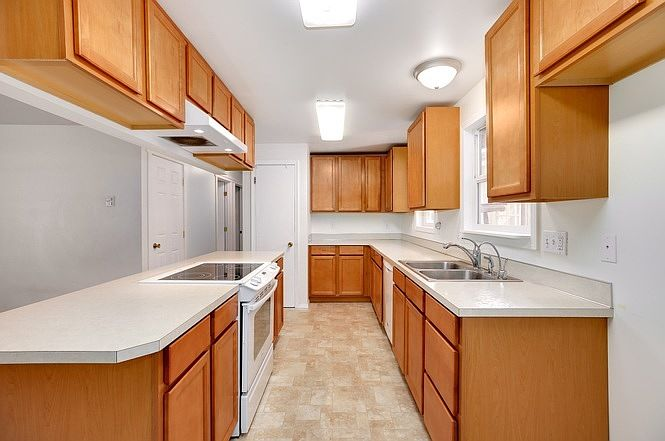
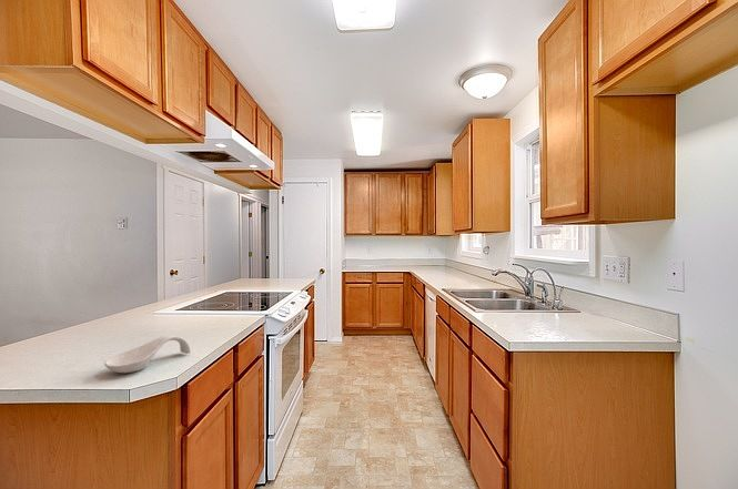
+ spoon rest (150, 352)
